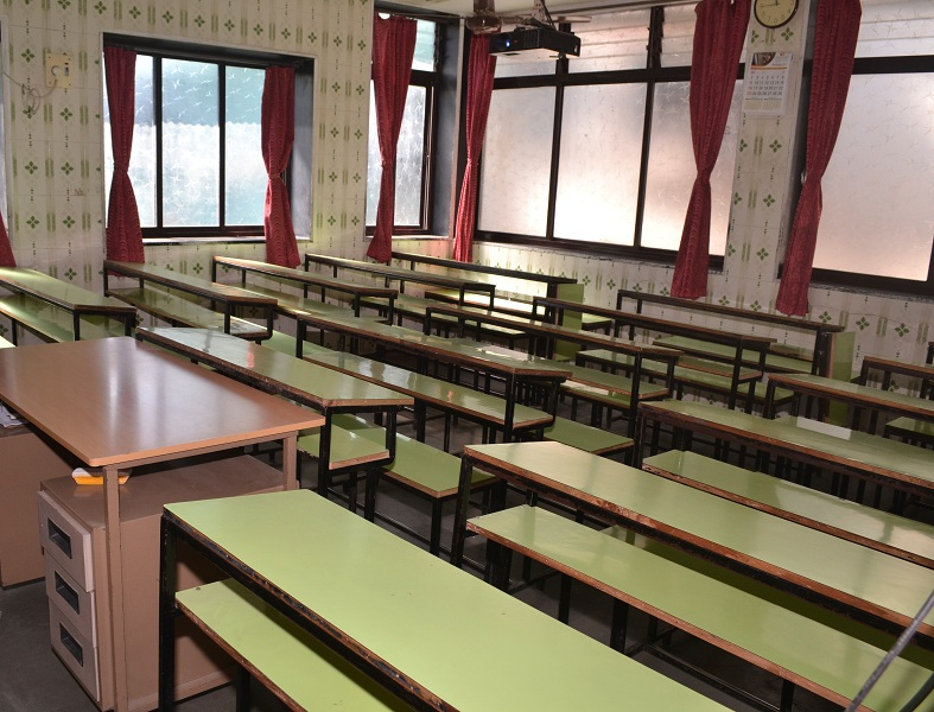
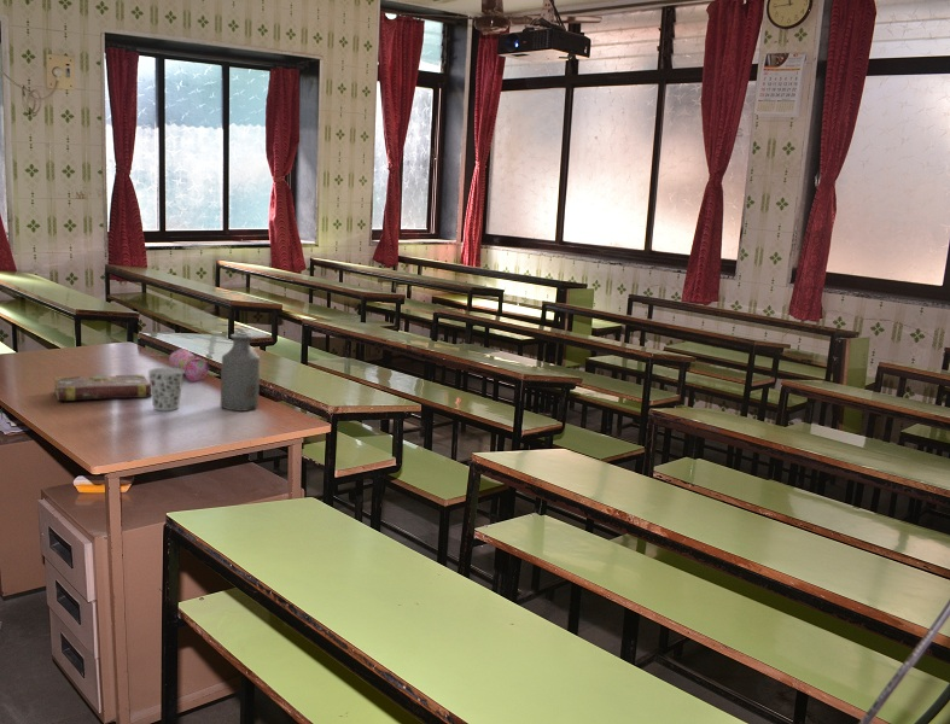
+ pencil case (188, 363)
+ cup (165, 389)
+ book (103, 387)
+ bottle (240, 370)
